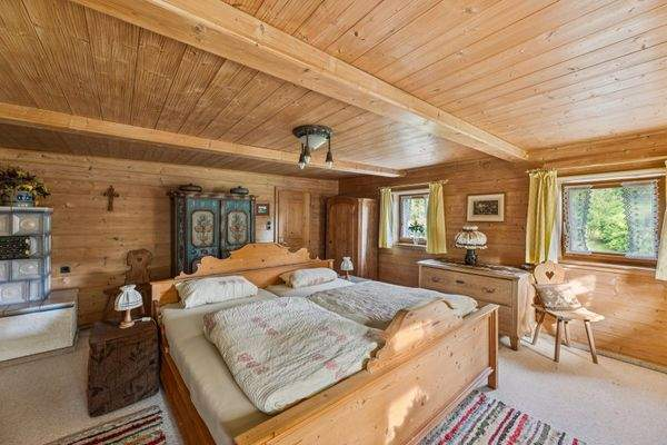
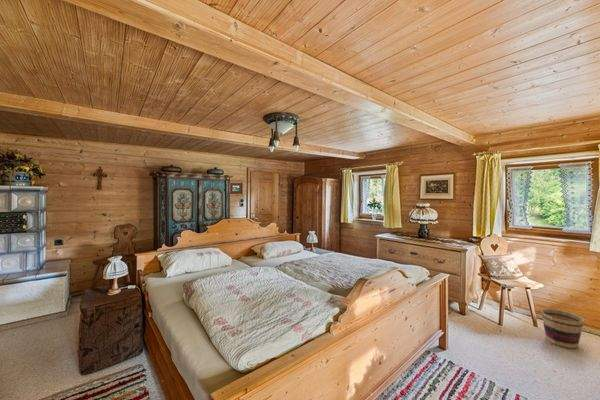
+ basket (561, 328)
